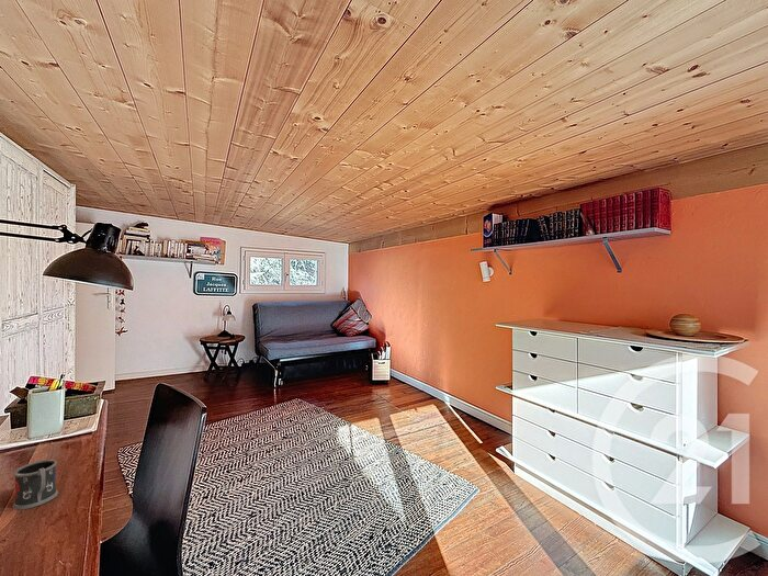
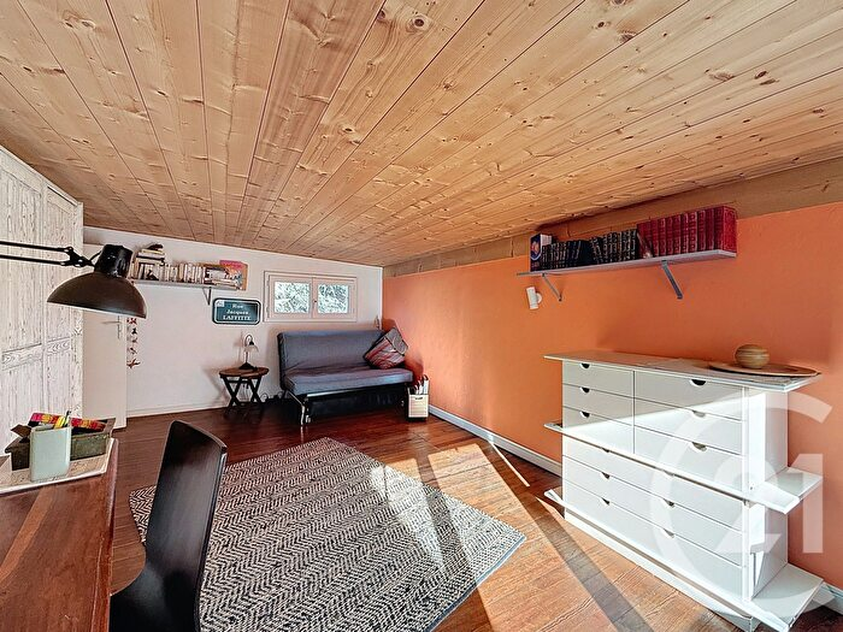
- mug (37, 482)
